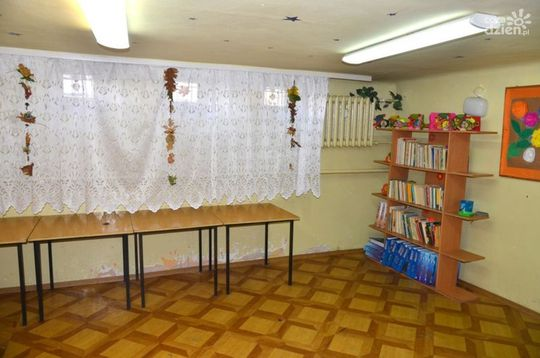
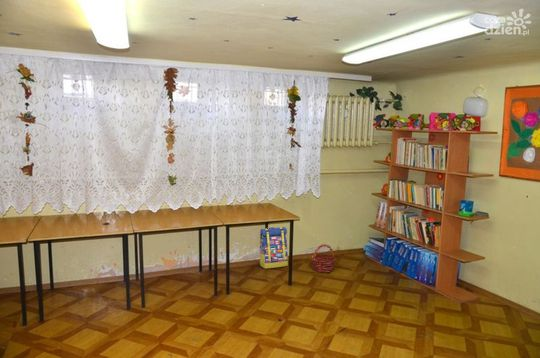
+ backpack (273, 247)
+ basket (323, 256)
